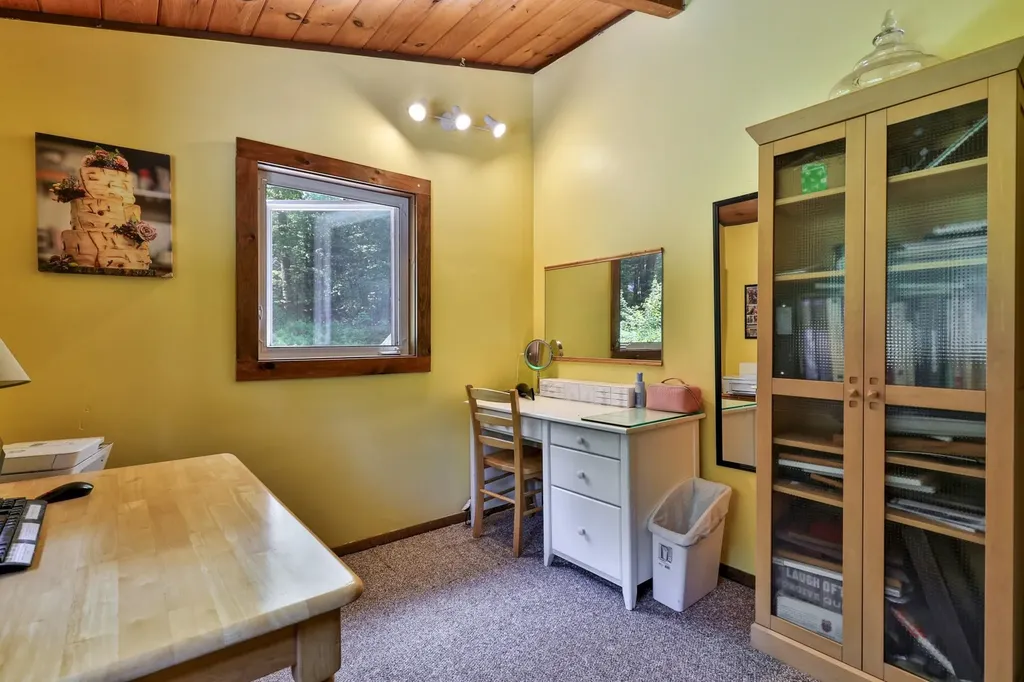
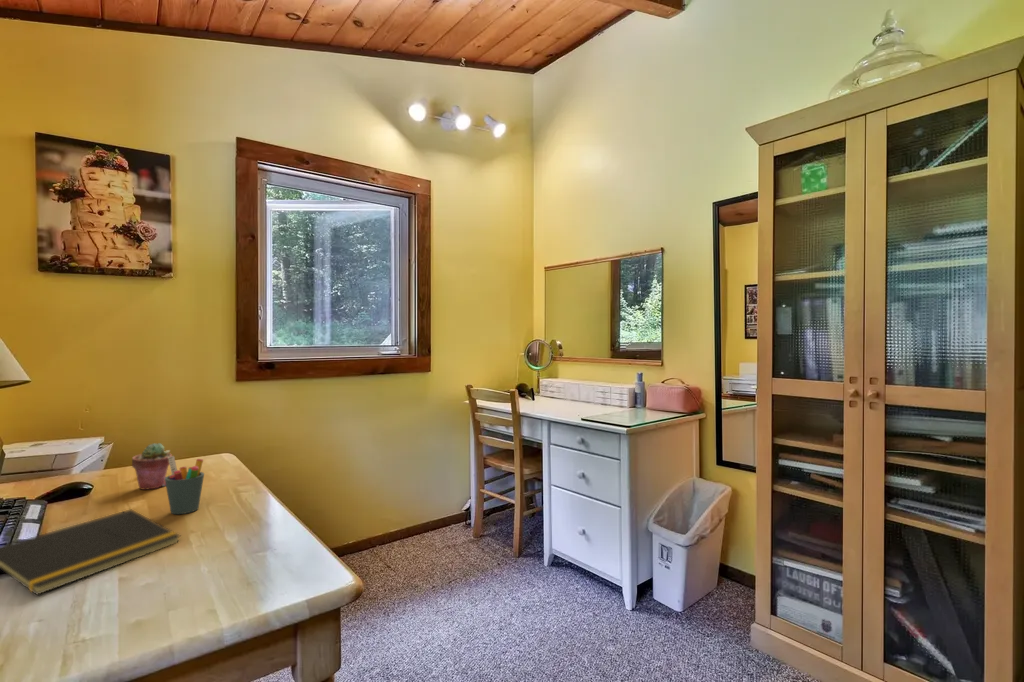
+ notepad (90, 545)
+ pen holder (185, 483)
+ potted succulent (152, 464)
